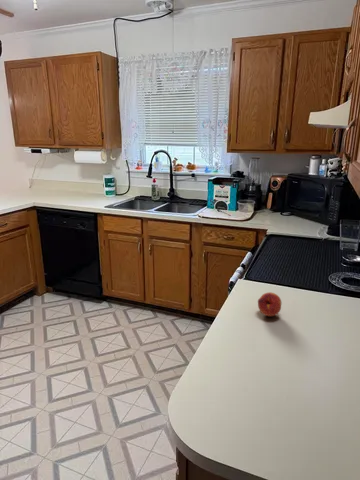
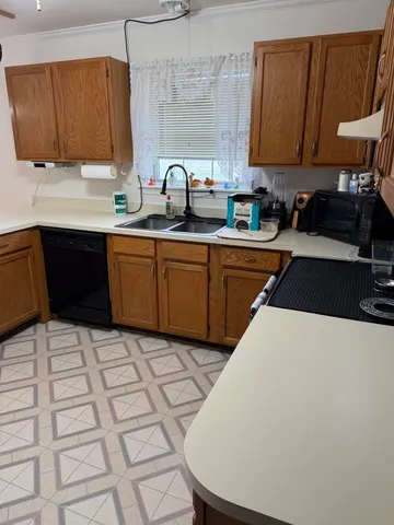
- fruit (269, 303)
